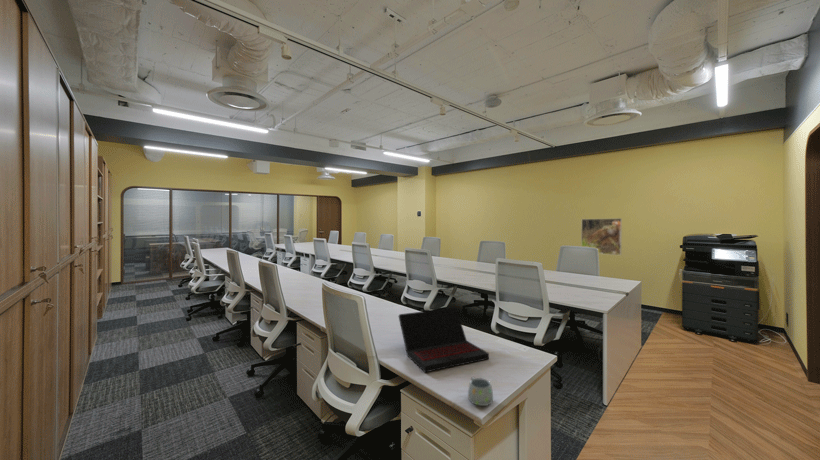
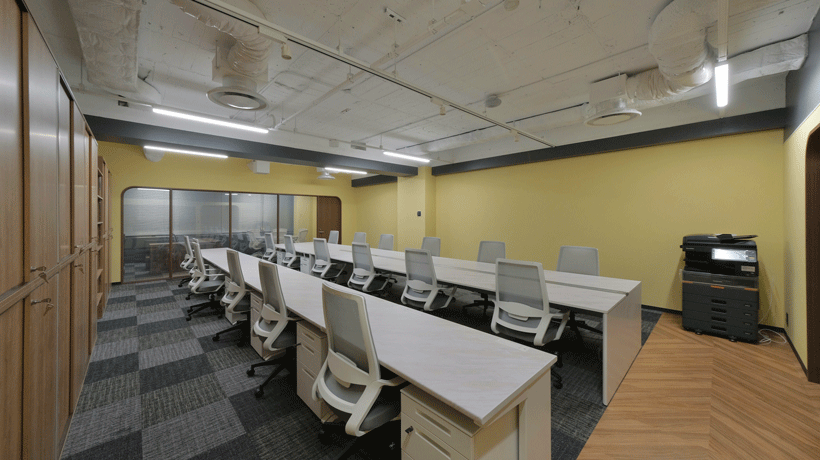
- mug (478, 390)
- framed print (600, 236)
- laptop (441, 335)
